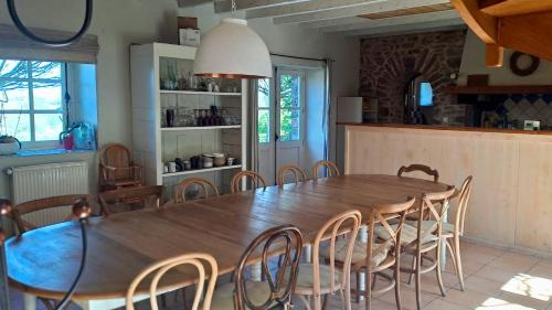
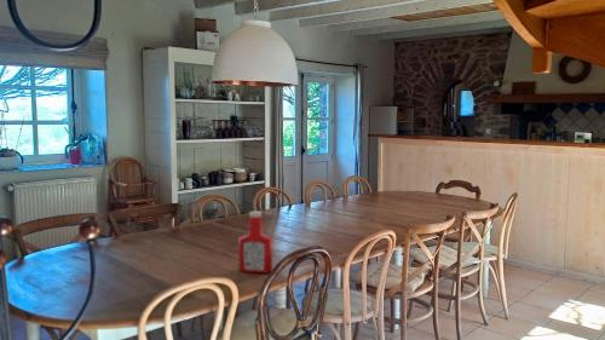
+ soap bottle (255, 241)
